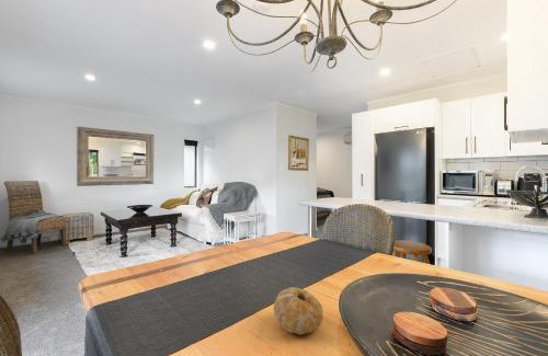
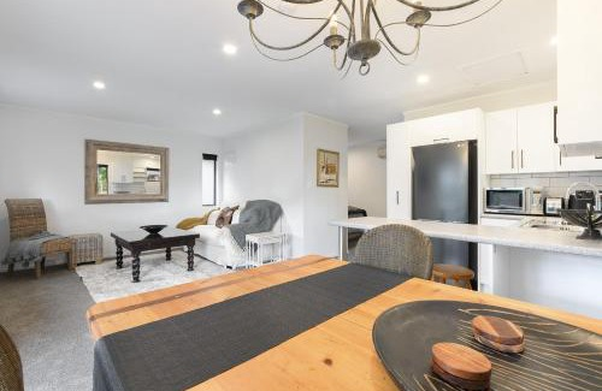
- fruit (297, 308)
